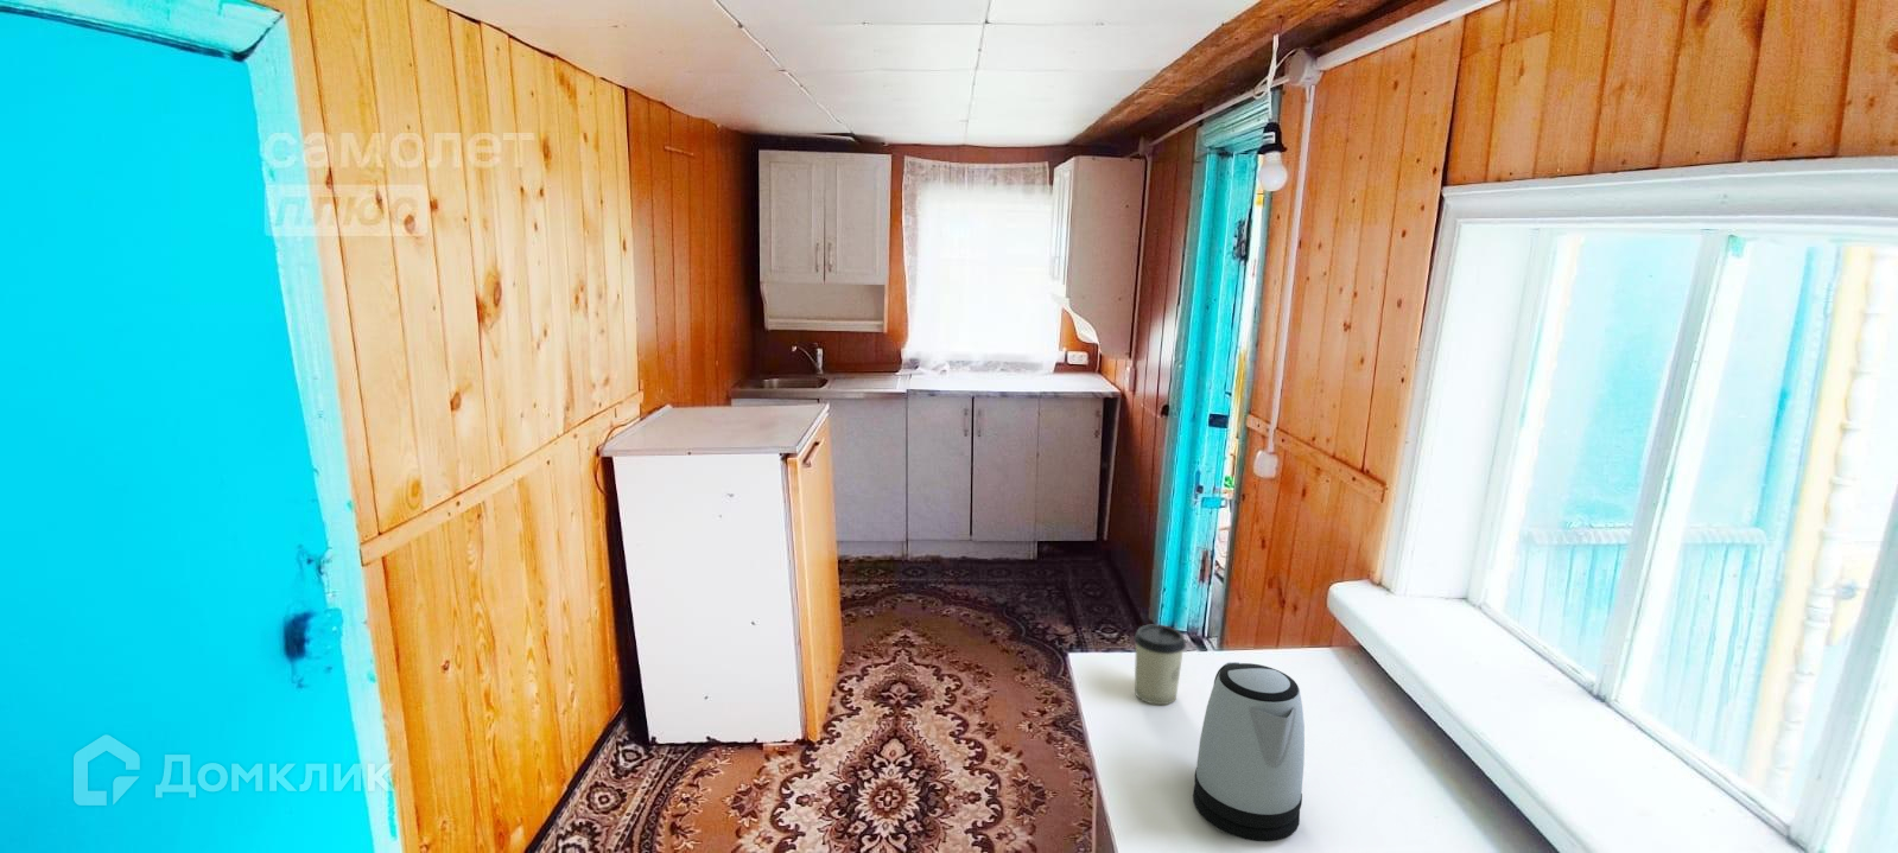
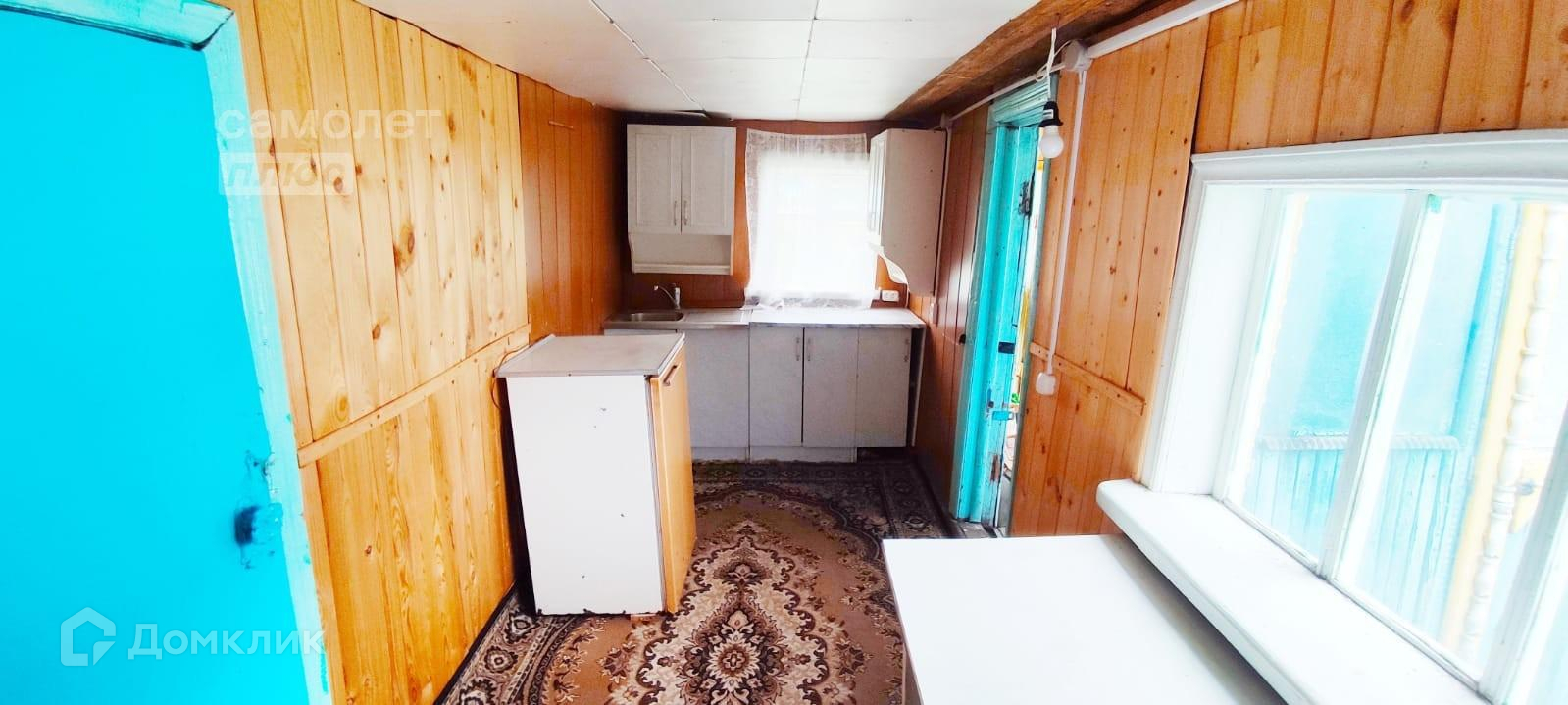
- cup (1157, 664)
- kettle (1246, 733)
